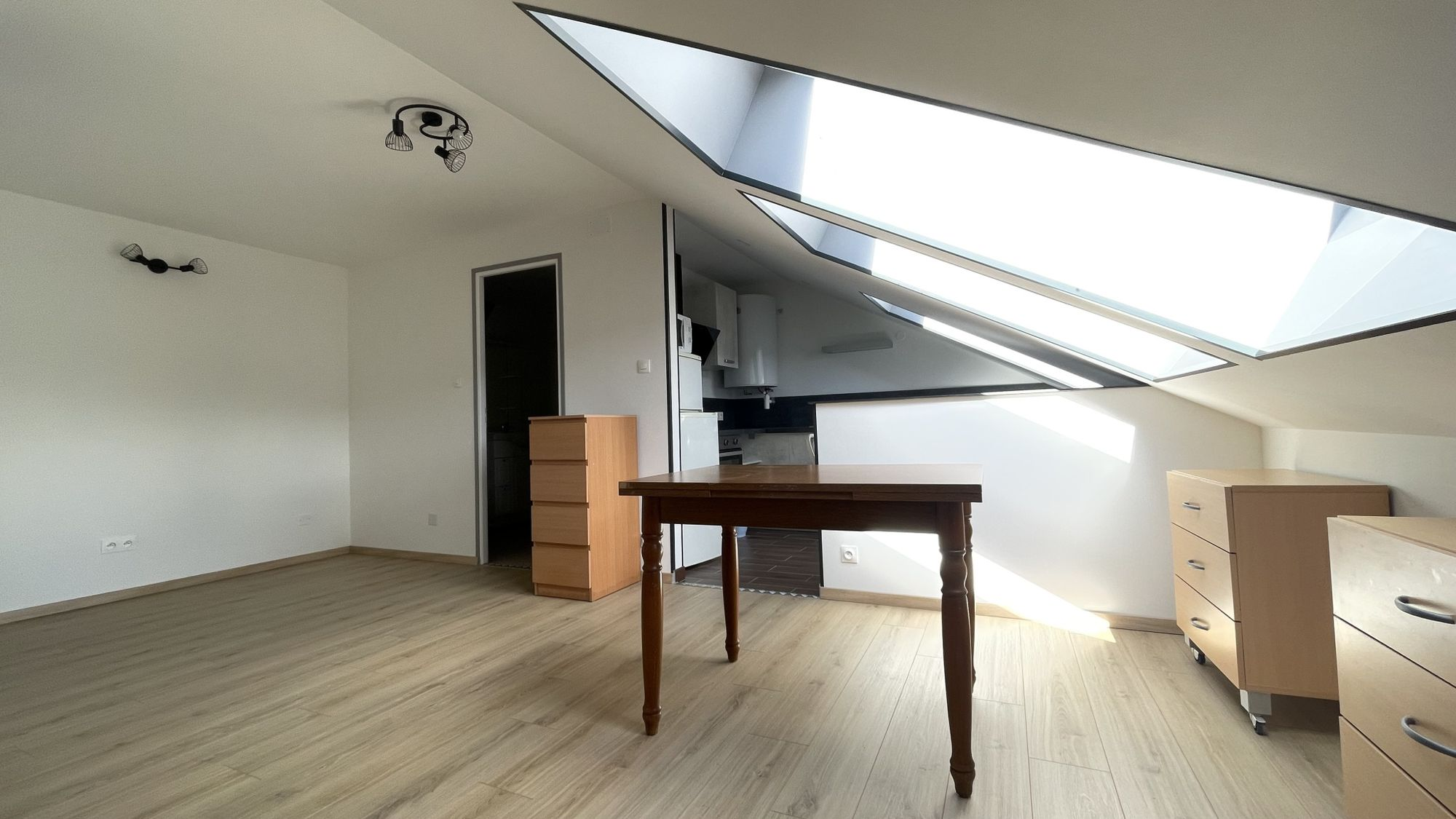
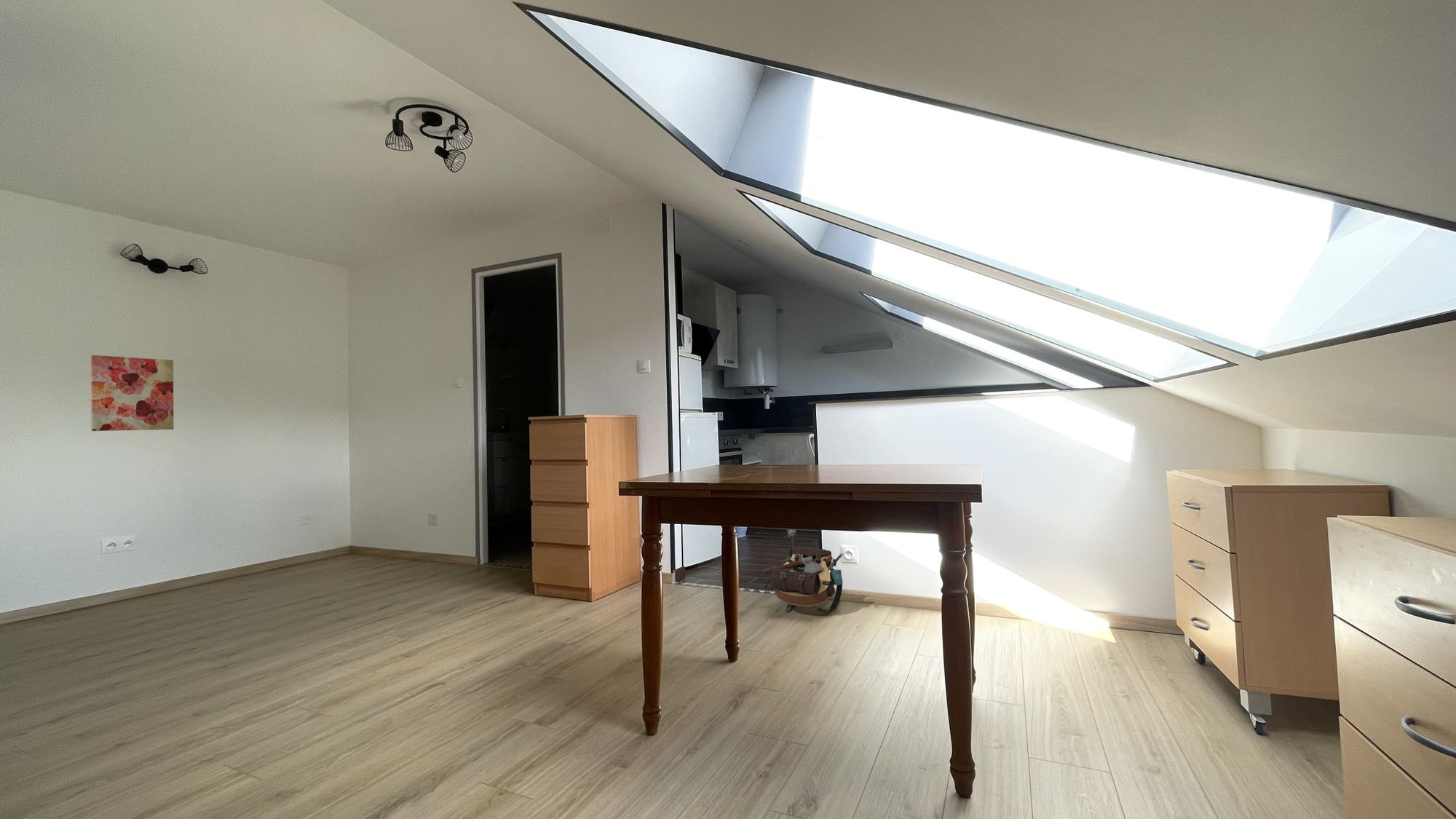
+ wall art (134, 394)
+ backpack (805, 572)
